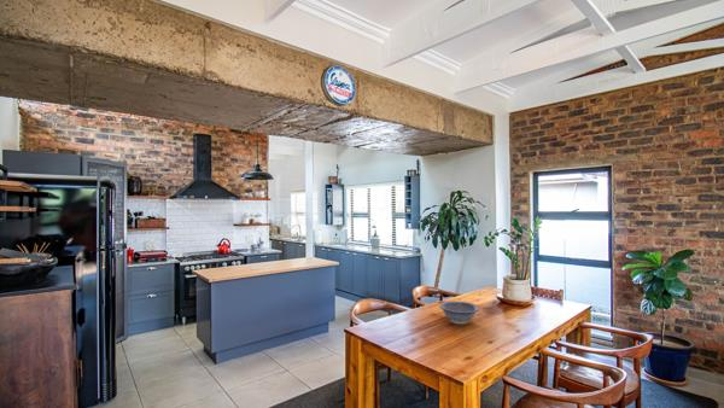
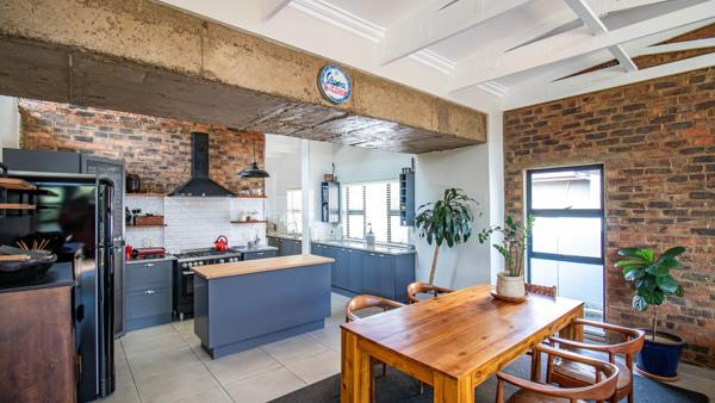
- decorative bowl (459, 313)
